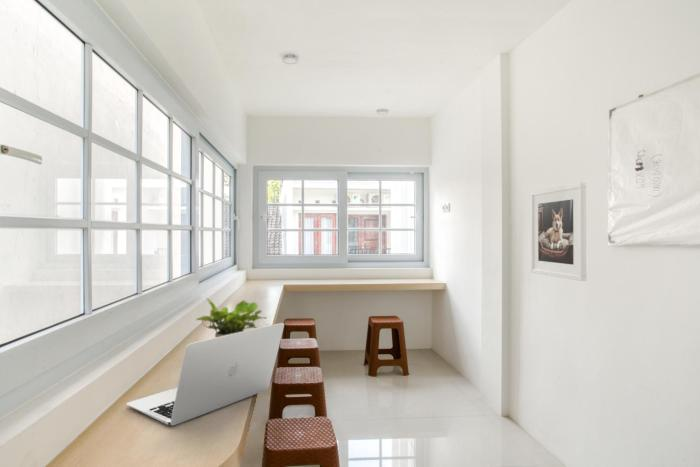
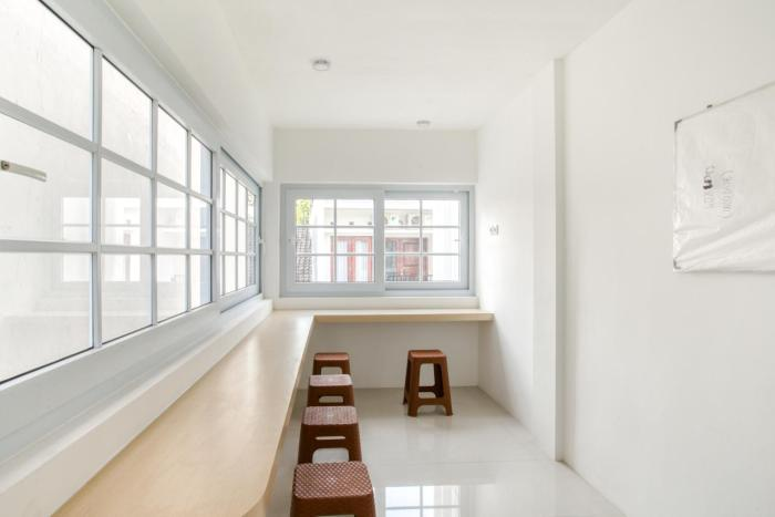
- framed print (555, 232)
- potted plant (232, 328)
- laptop (207, 363)
